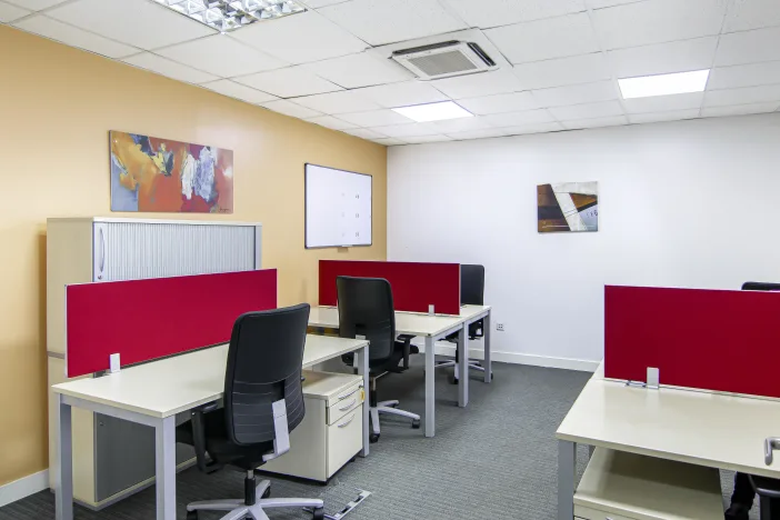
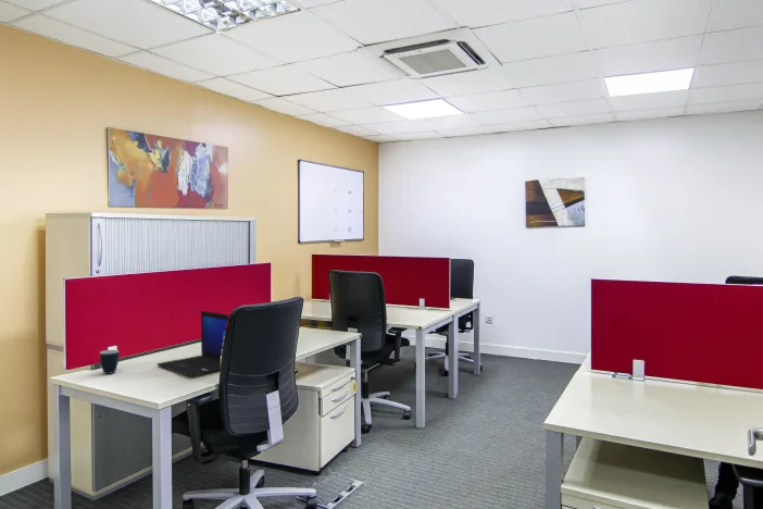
+ mug (110, 361)
+ laptop (201, 340)
